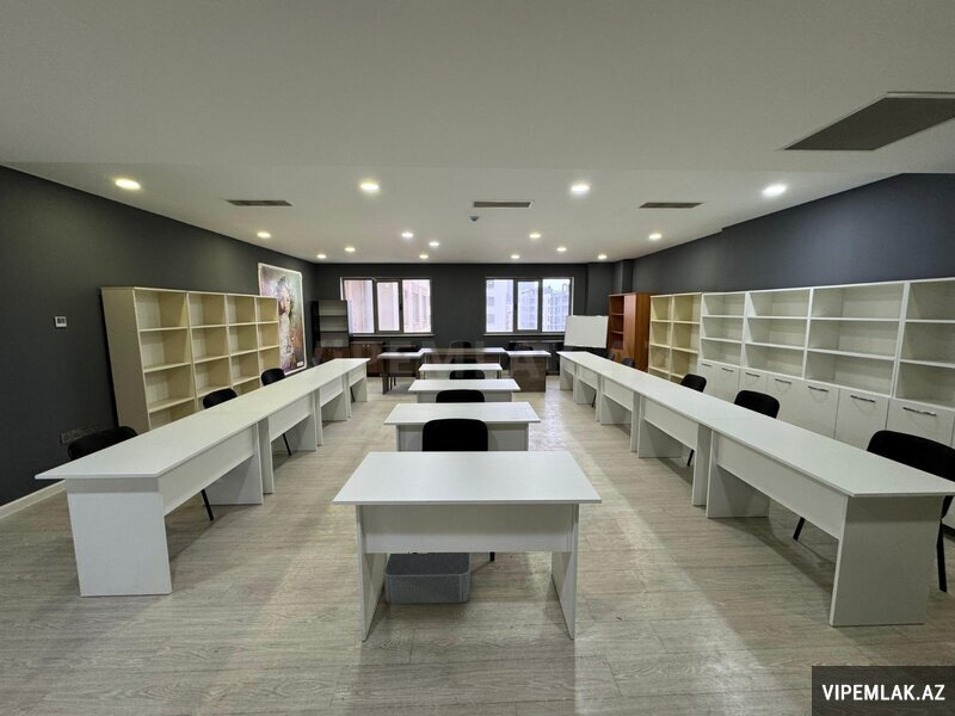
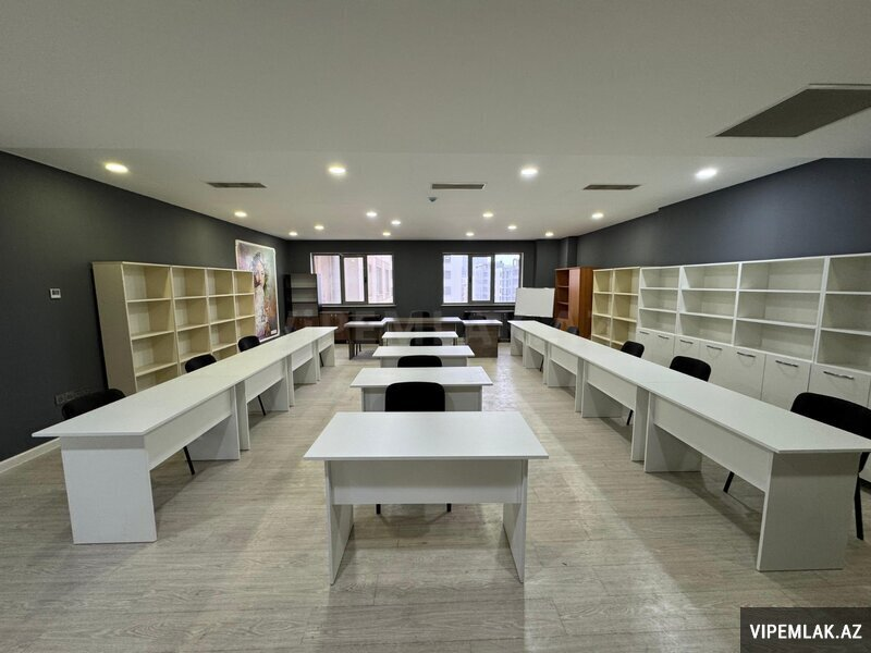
- storage bin (429, 570)
